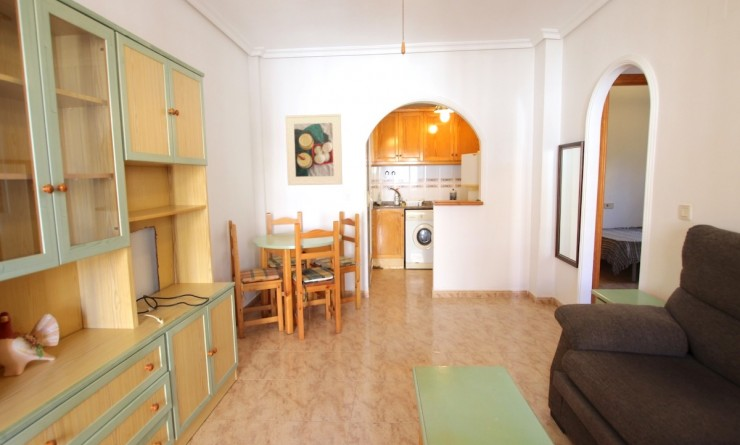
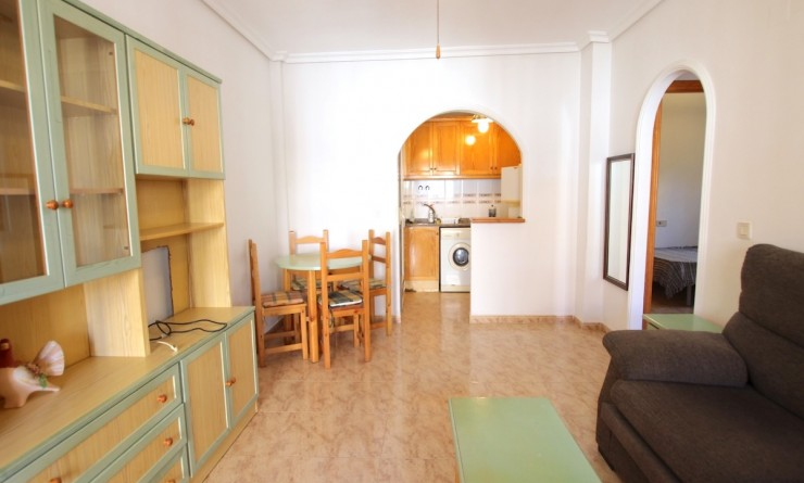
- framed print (313, 150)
